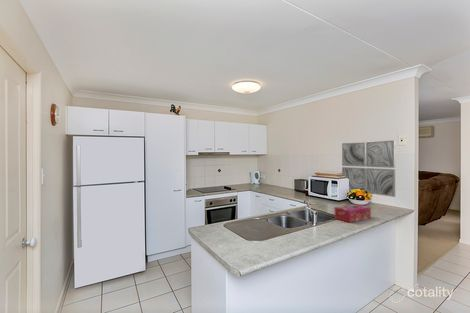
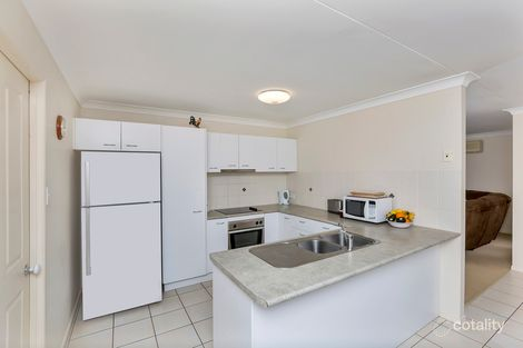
- tissue box (352, 212)
- wall art (366, 166)
